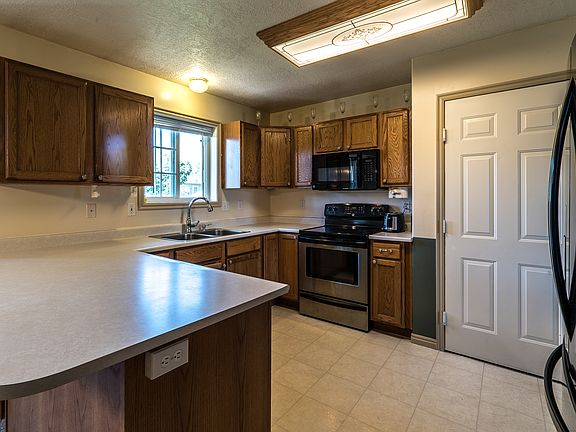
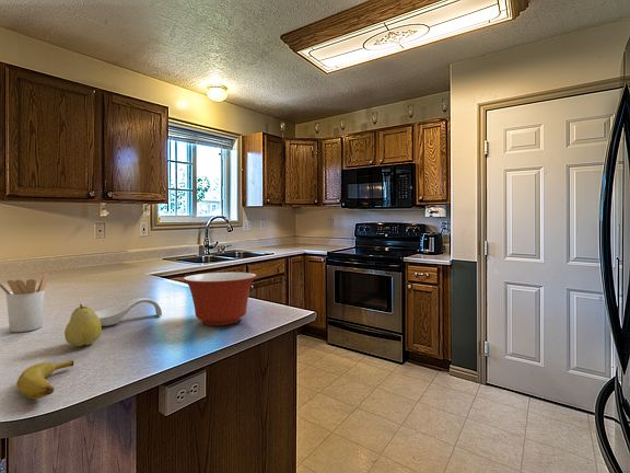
+ mixing bowl (221, 298)
+ utensil holder (24, 302)
+ banana (47, 376)
+ spoon rest (125, 310)
+ fruit (83, 323)
